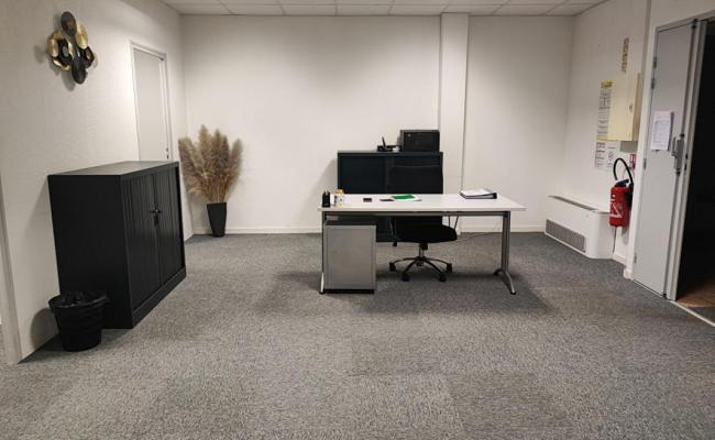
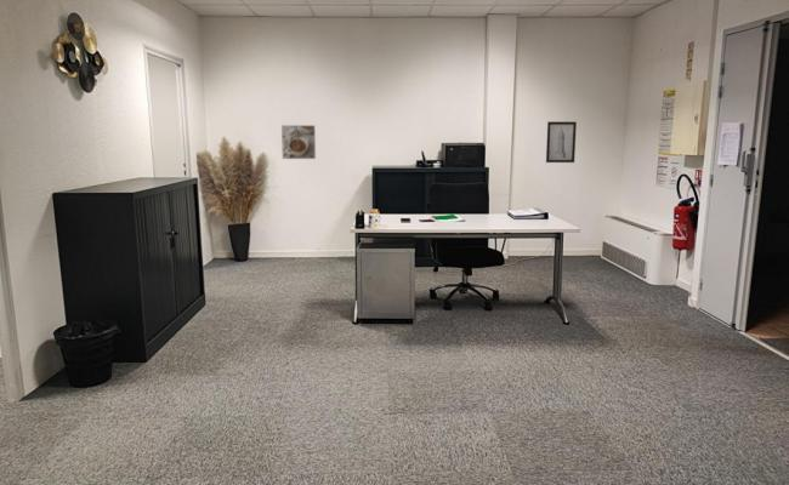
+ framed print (299, 142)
+ wall art (561, 142)
